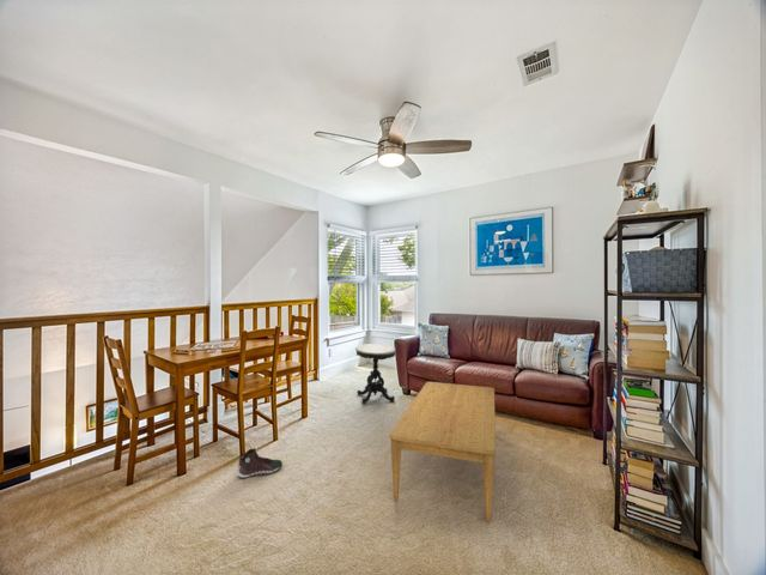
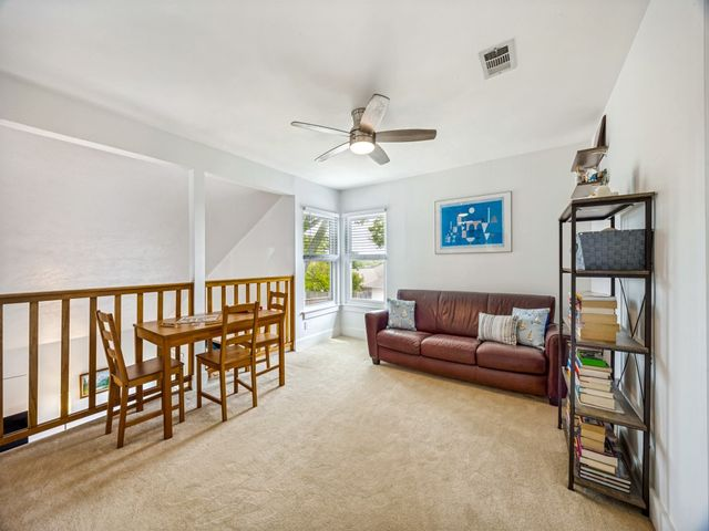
- side table (375, 373)
- coffee table (451, 434)
- sneaker (260, 460)
